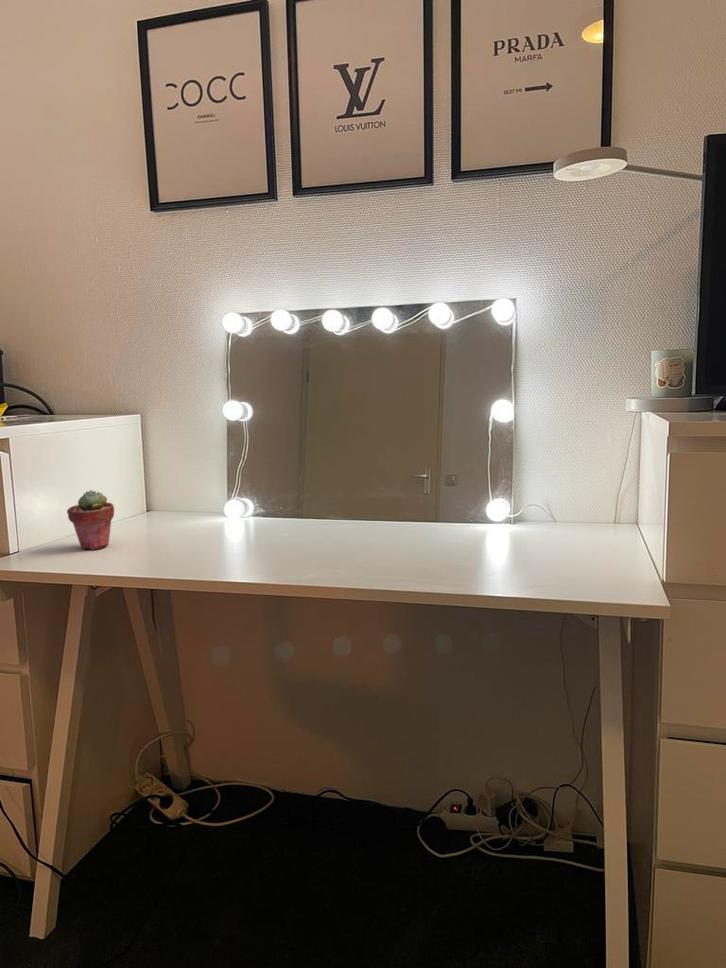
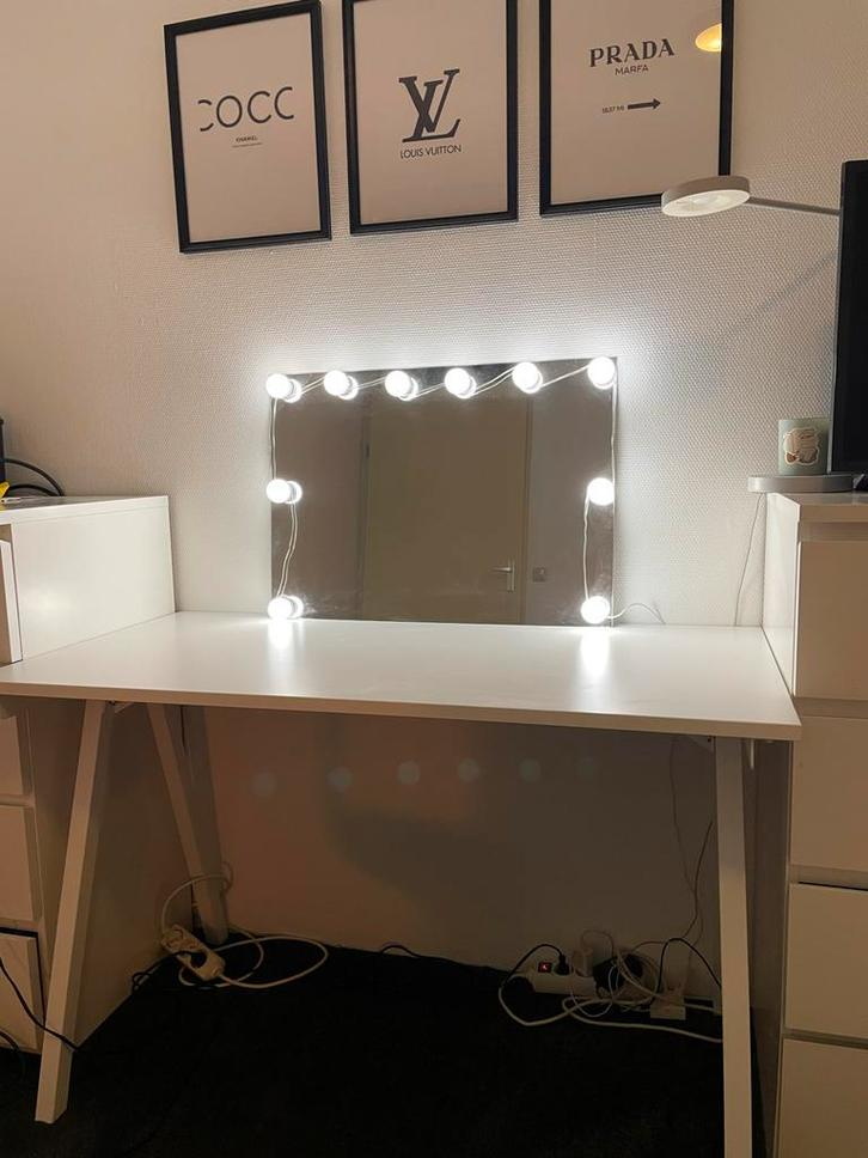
- potted succulent (92, 518)
